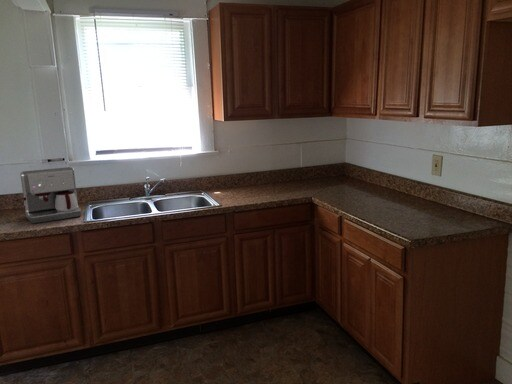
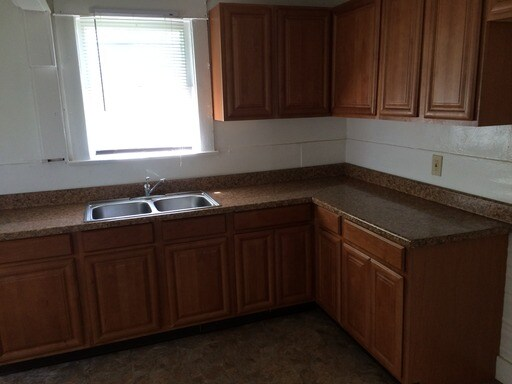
- coffee maker (51, 193)
